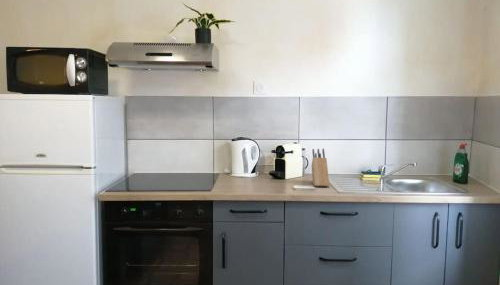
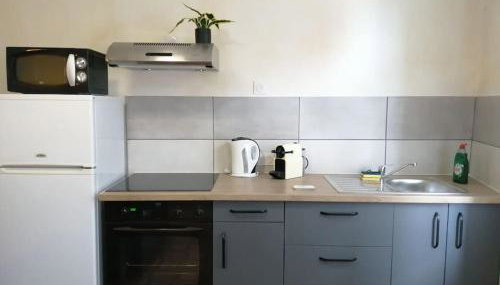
- knife block (319, 166)
